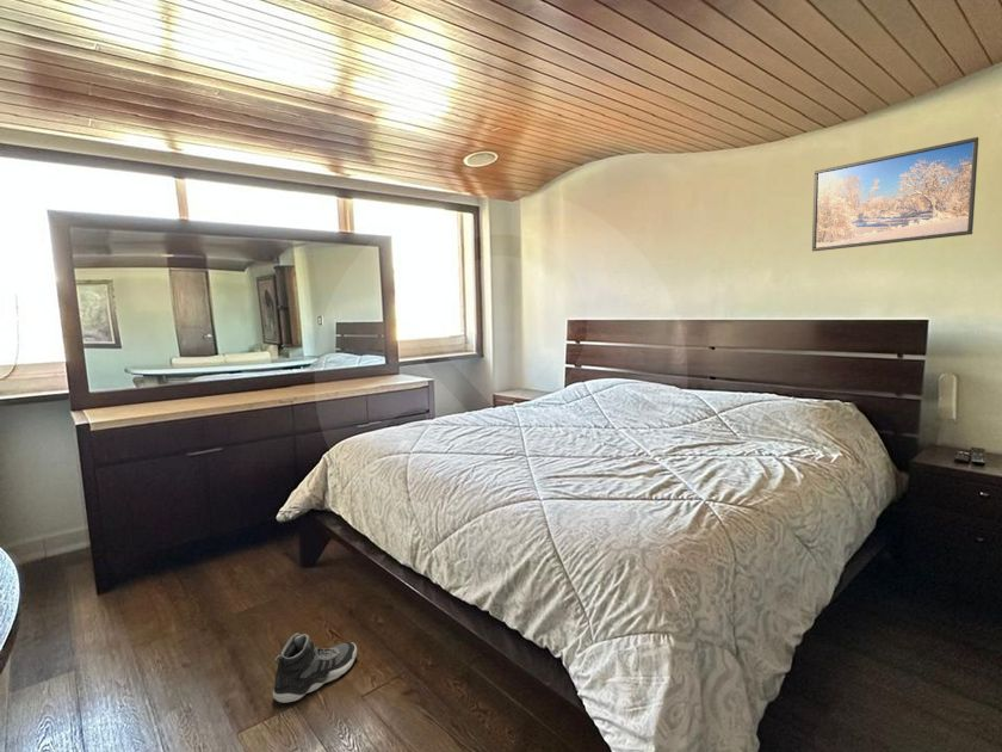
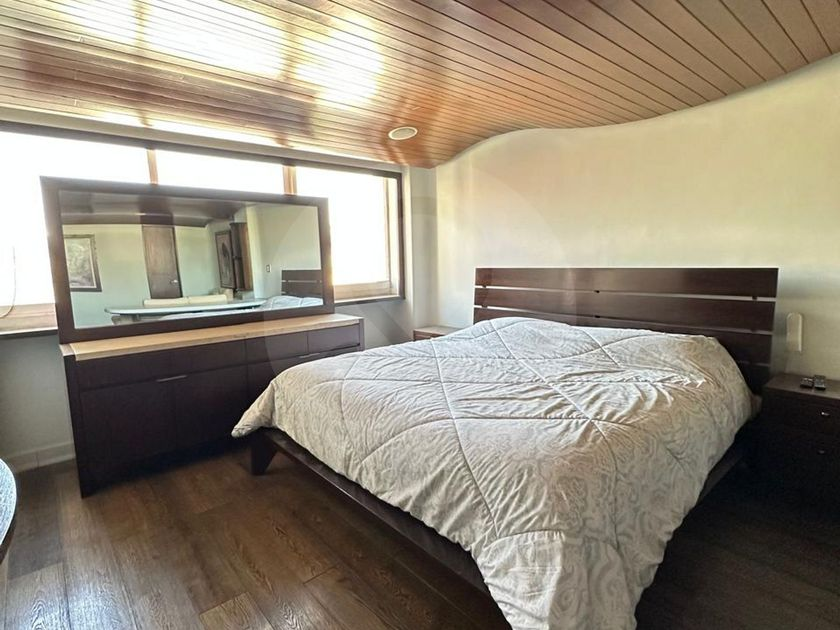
- sneaker (316, 654)
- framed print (886, 199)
